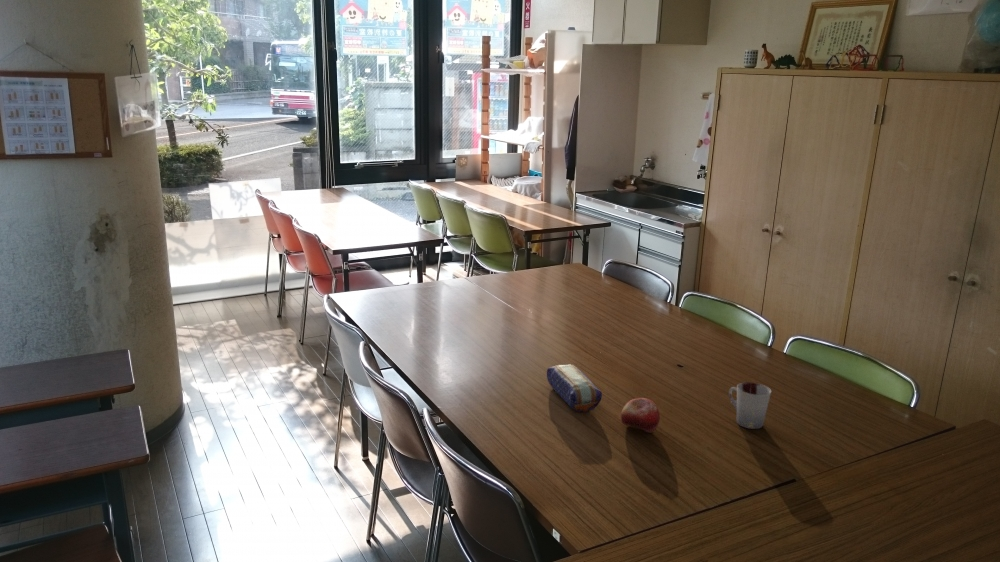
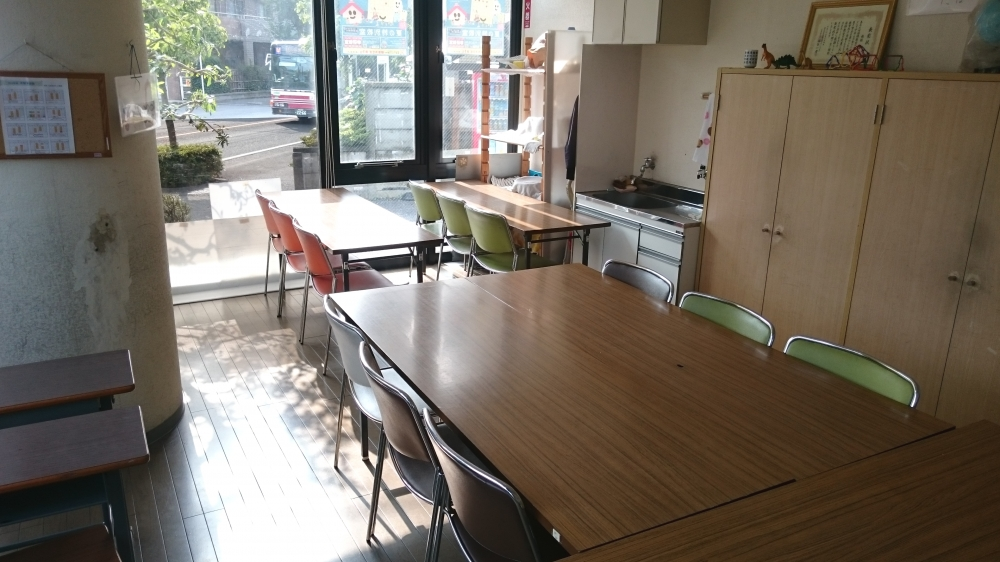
- cup (746, 403)
- pencil case (573, 385)
- fruit (641, 414)
